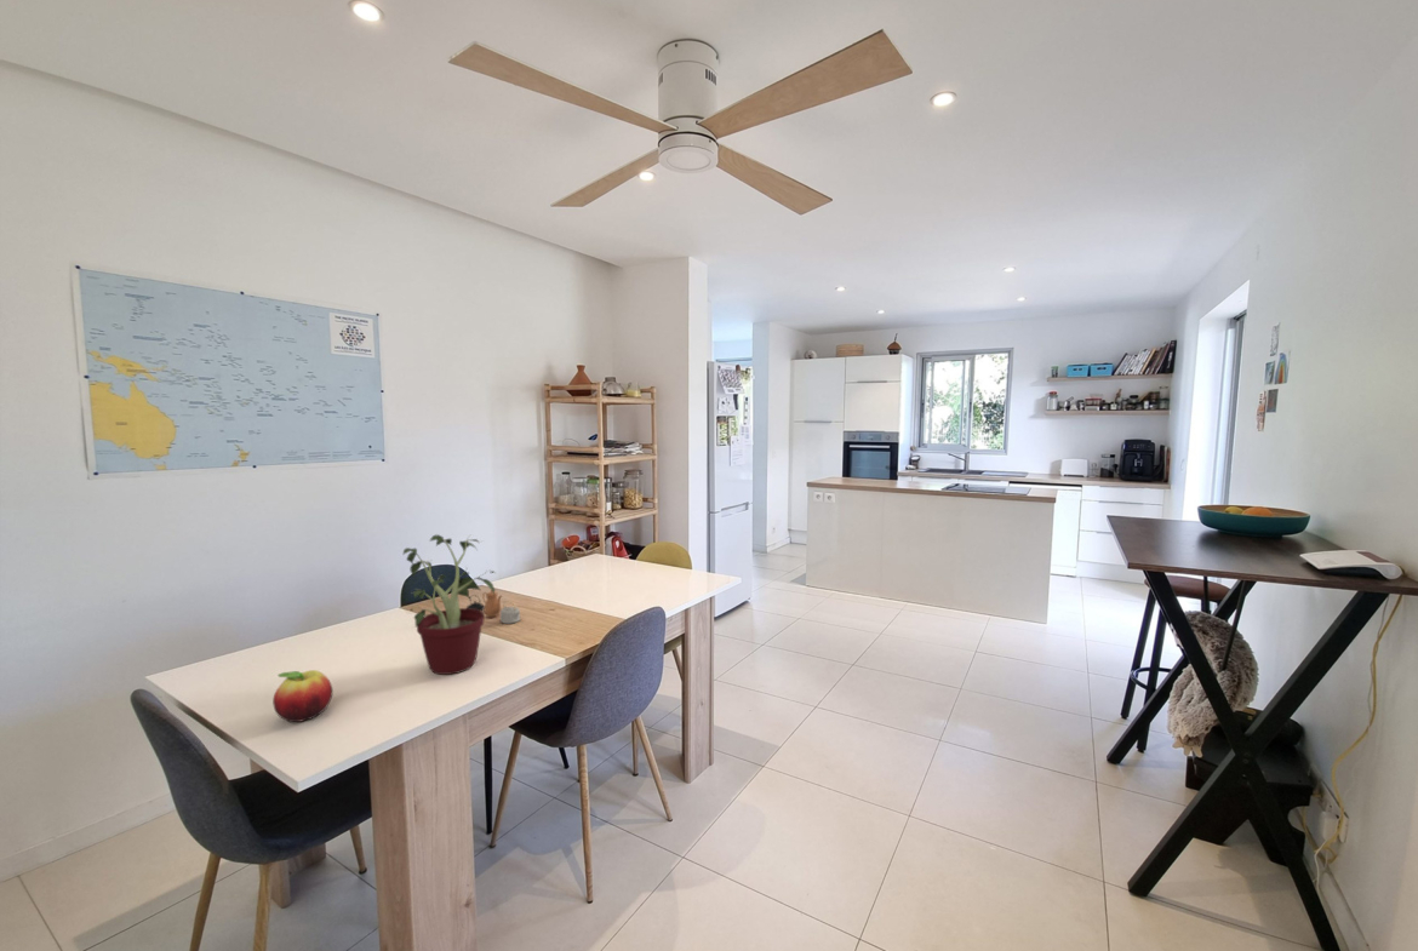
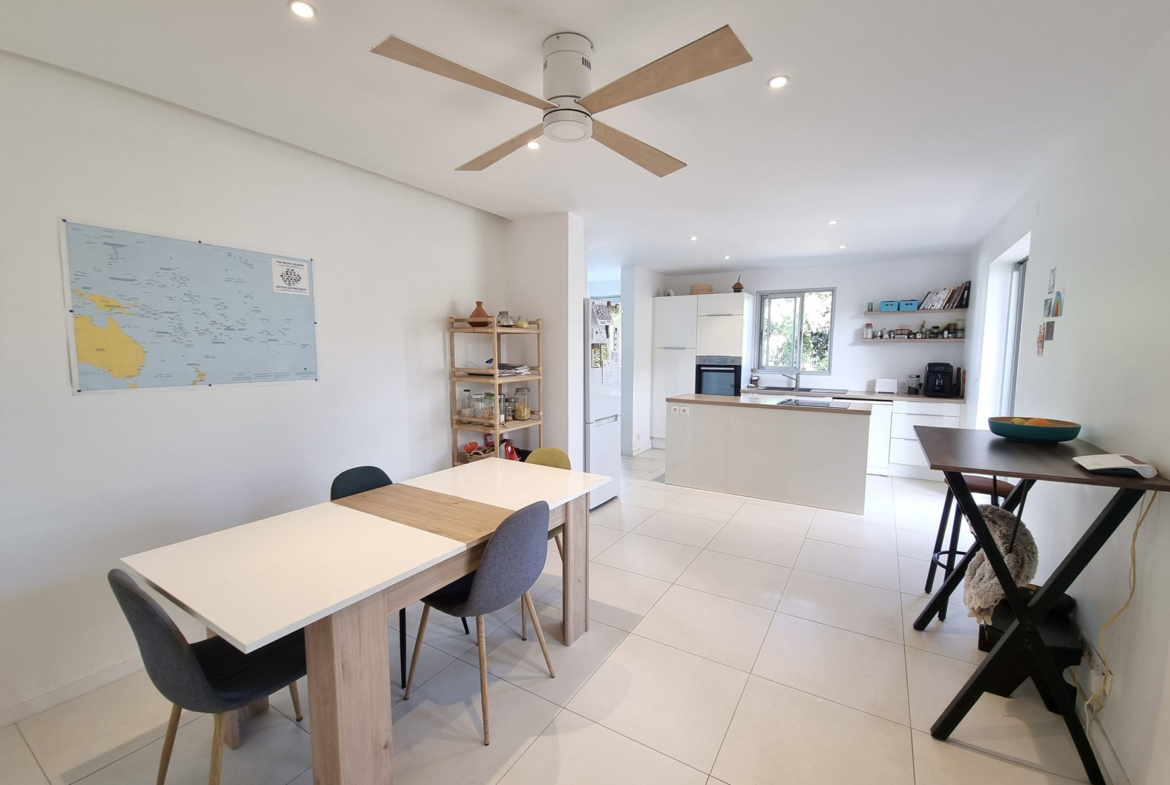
- fruit (303, 693)
- potted plant (440, 596)
- teapot (493, 602)
